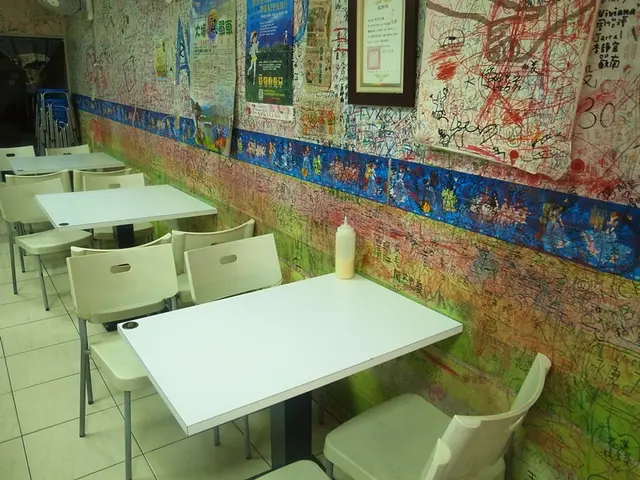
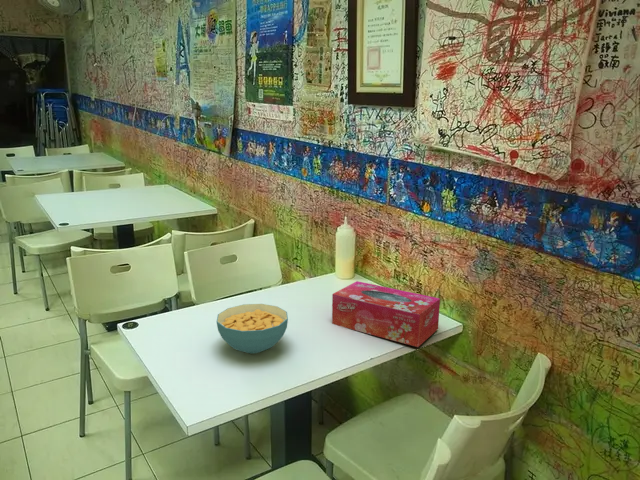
+ cereal bowl (253, 332)
+ tissue box (385, 311)
